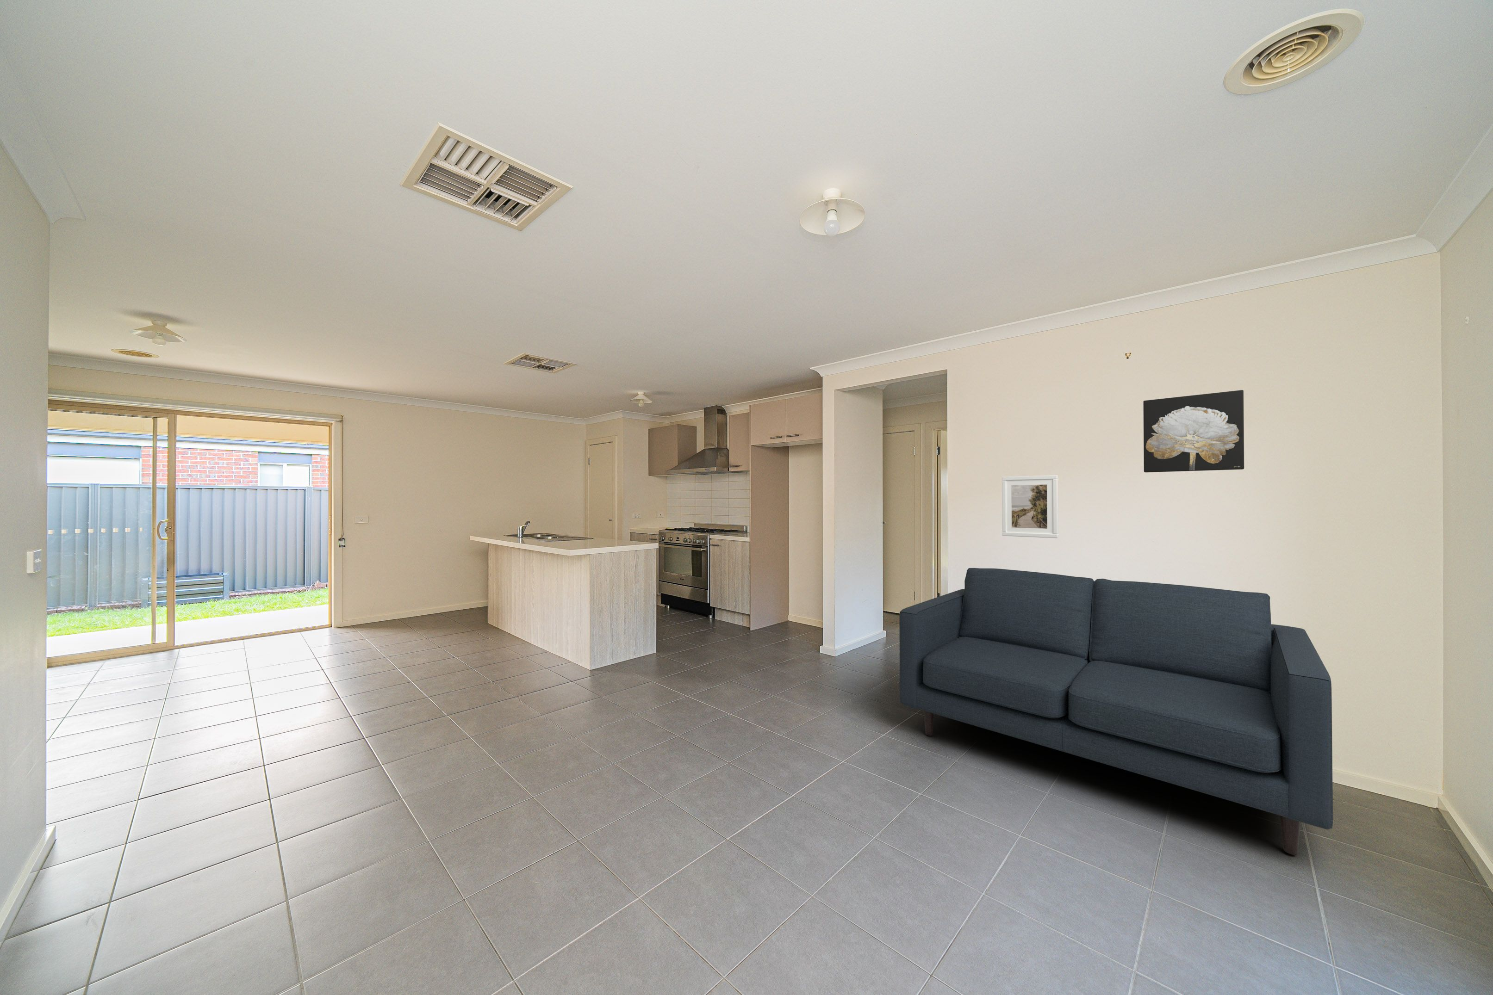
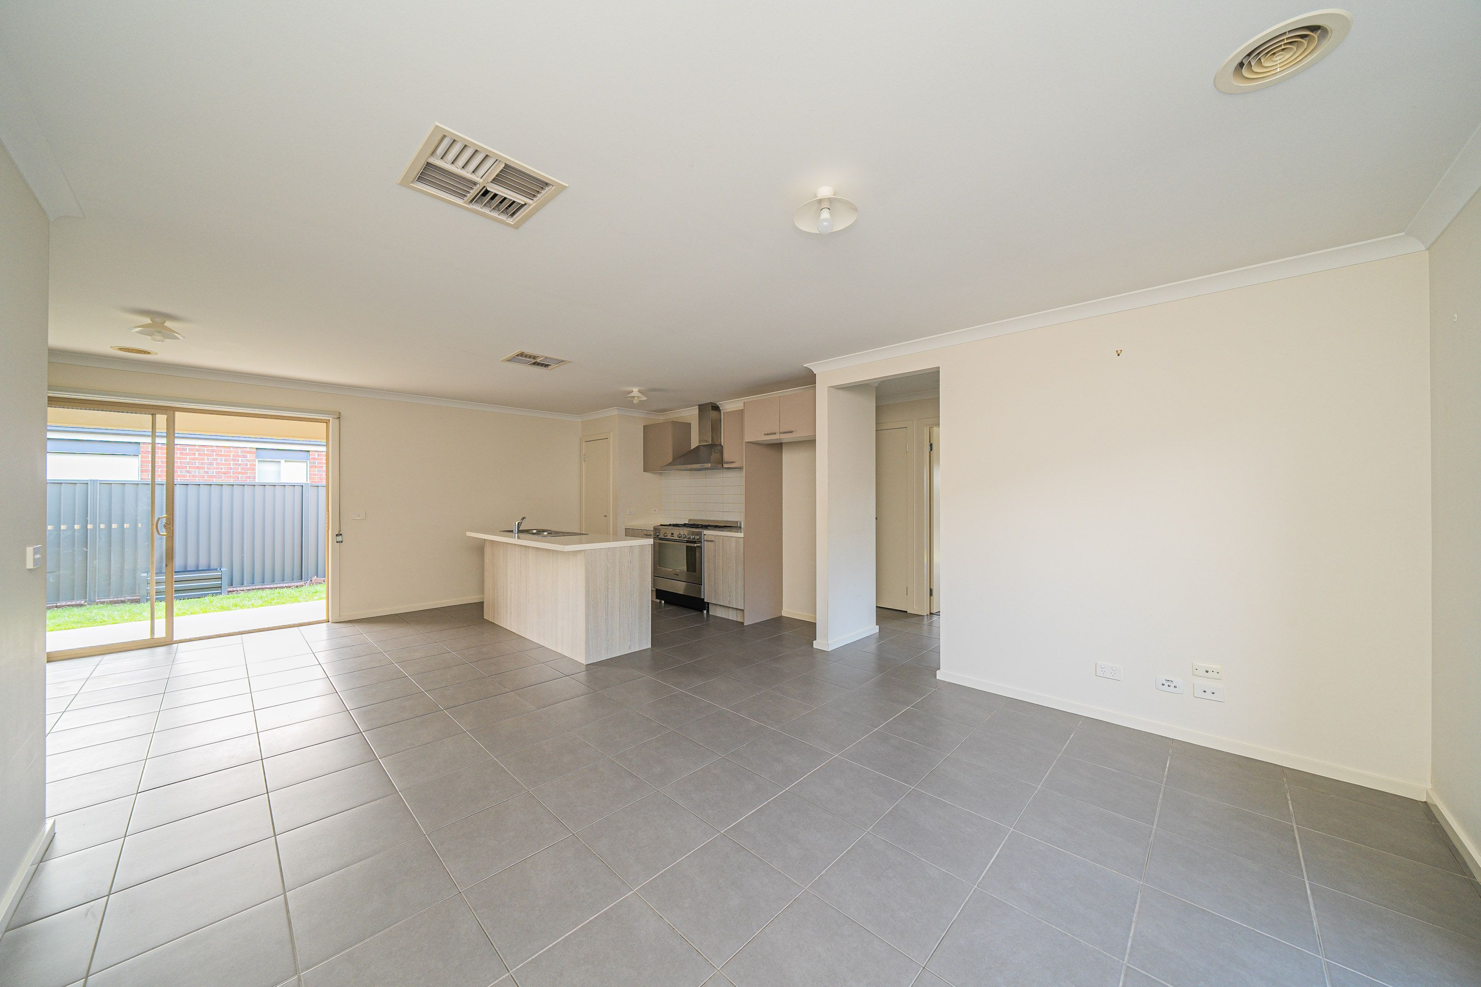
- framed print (1029, 506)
- sofa (1084, 667)
- wall art (1191, 433)
